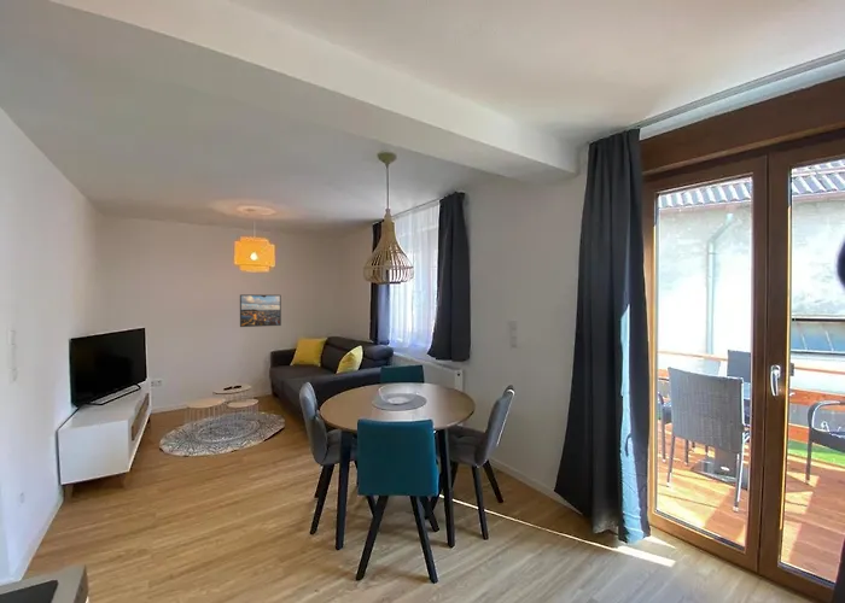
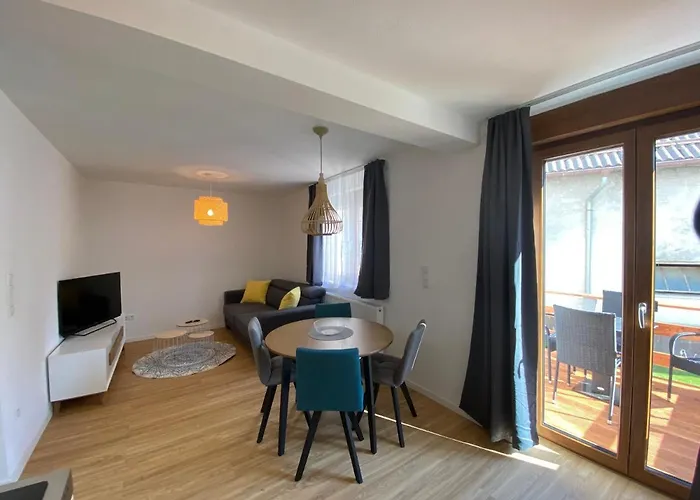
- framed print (261, 310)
